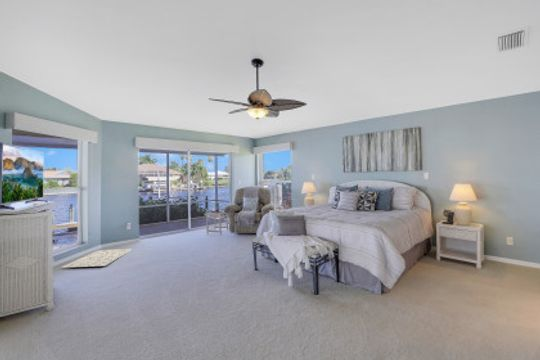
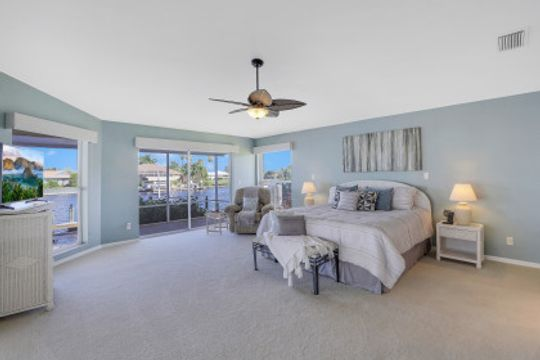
- rug (106, 254)
